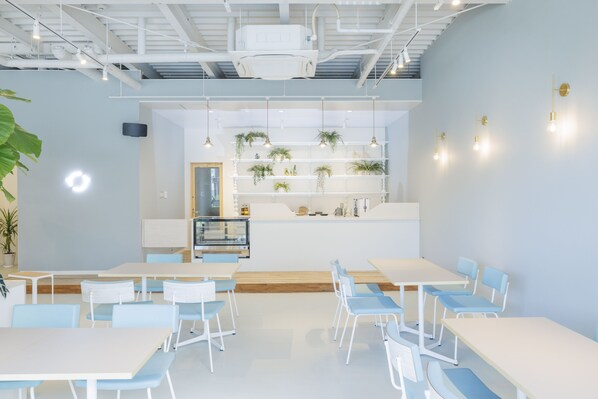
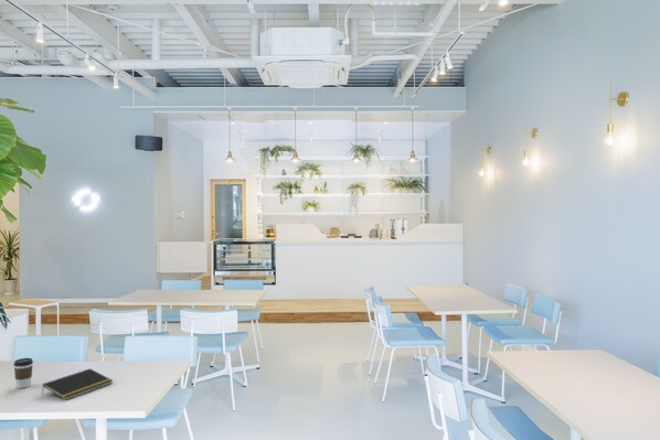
+ coffee cup (23, 373)
+ notepad (78, 383)
